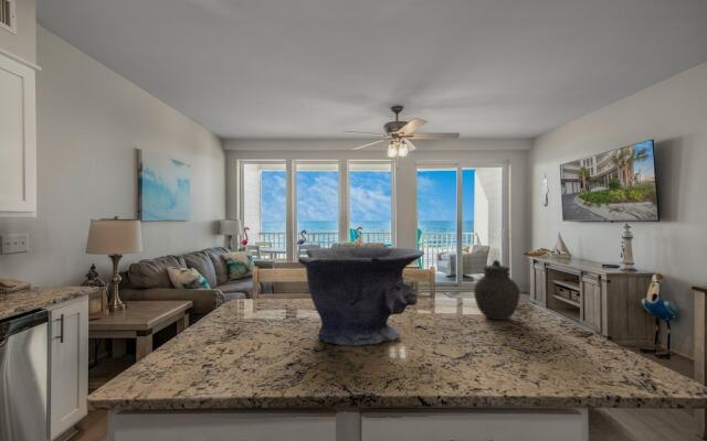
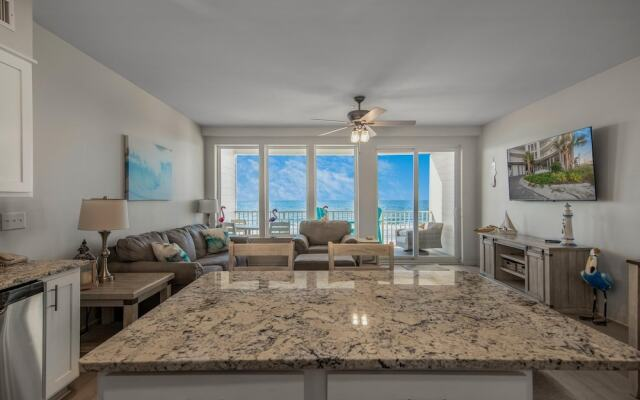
- decorative bowl (359, 292)
- jar (496, 288)
